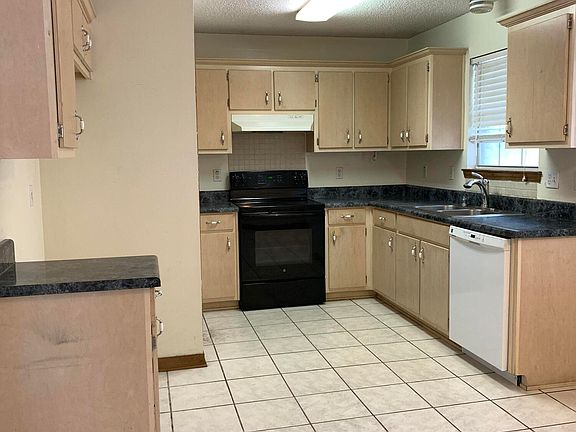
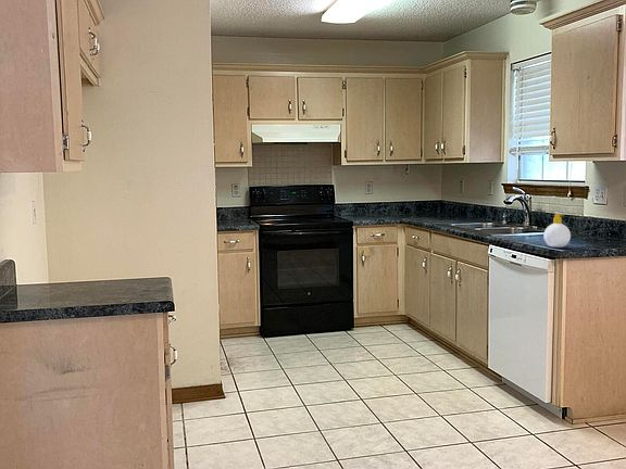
+ soap bottle (556, 230)
